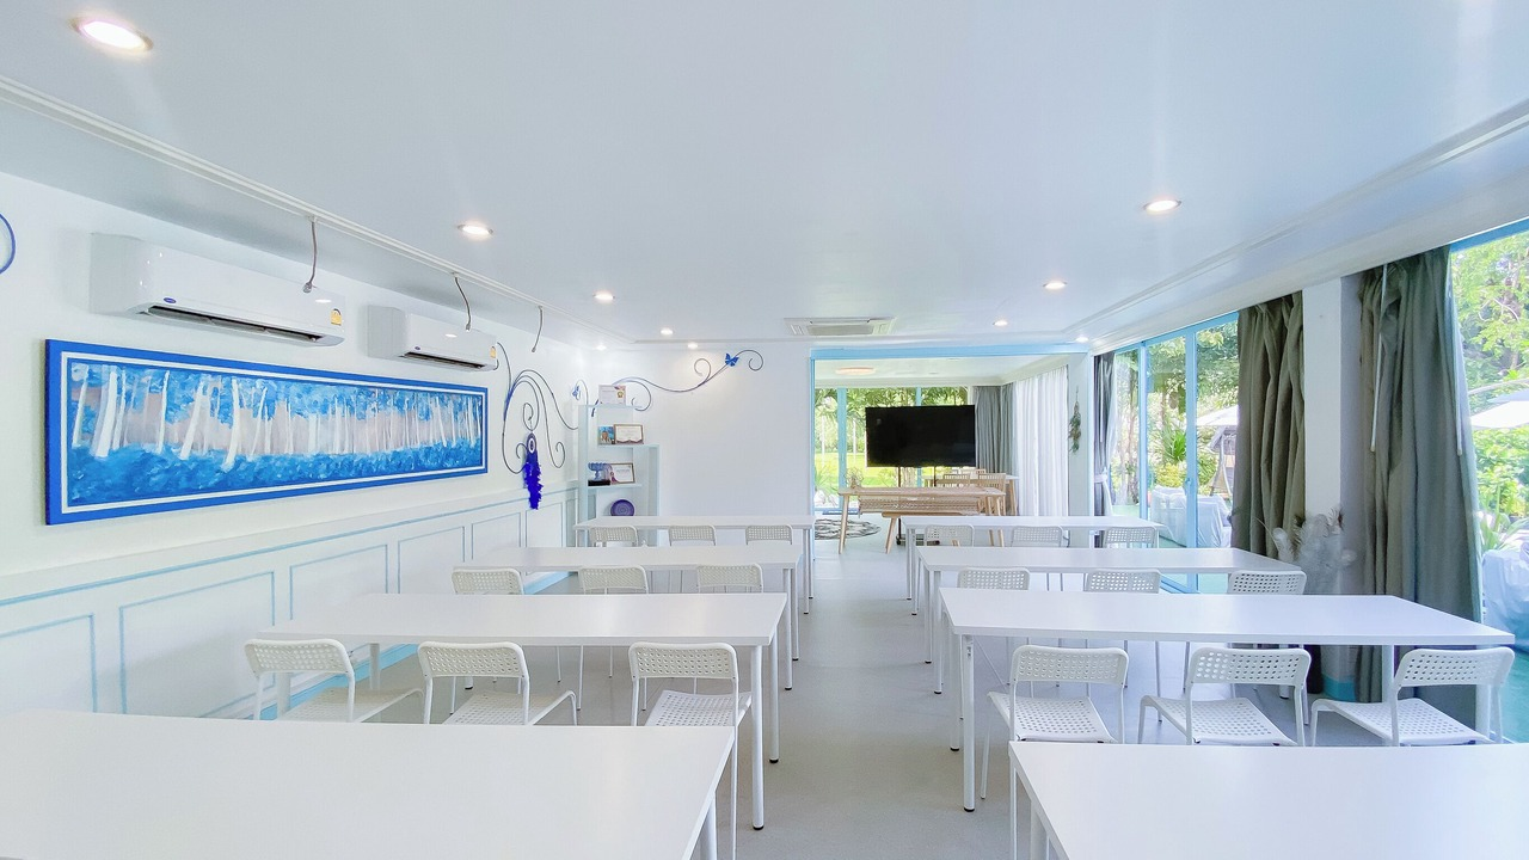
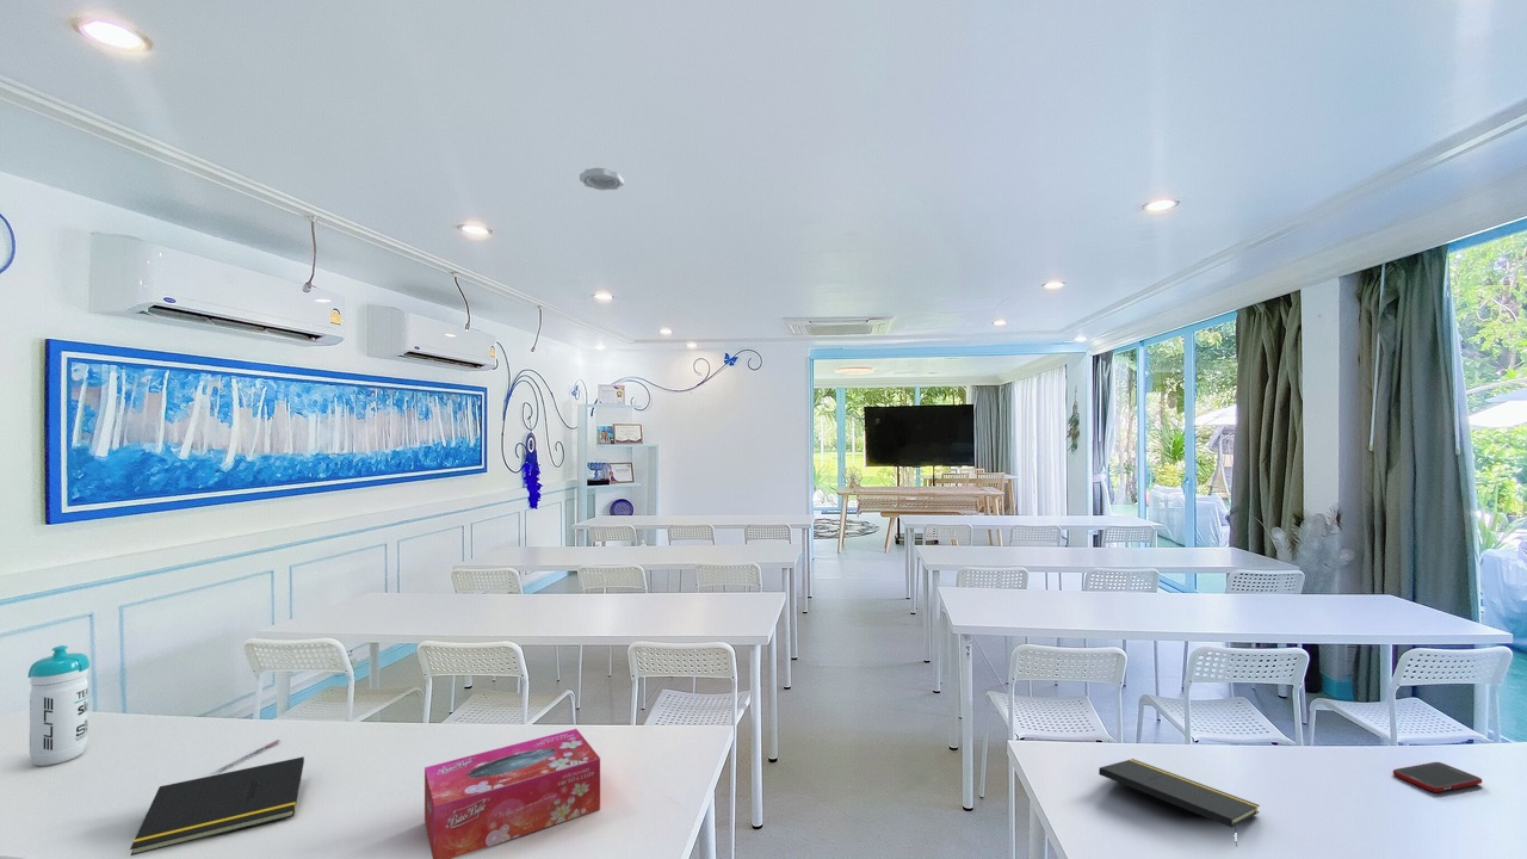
+ pen (249, 754)
+ notepad (225, 801)
+ water bottle (58, 702)
+ notepad (1176, 789)
+ smoke detector (601, 175)
+ tissue box (513, 789)
+ cell phone (1436, 777)
